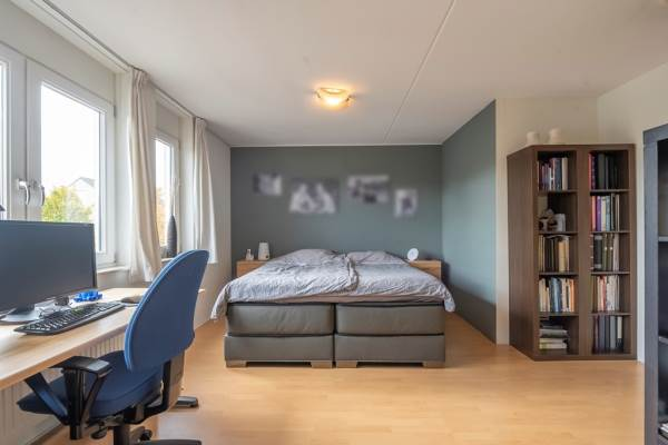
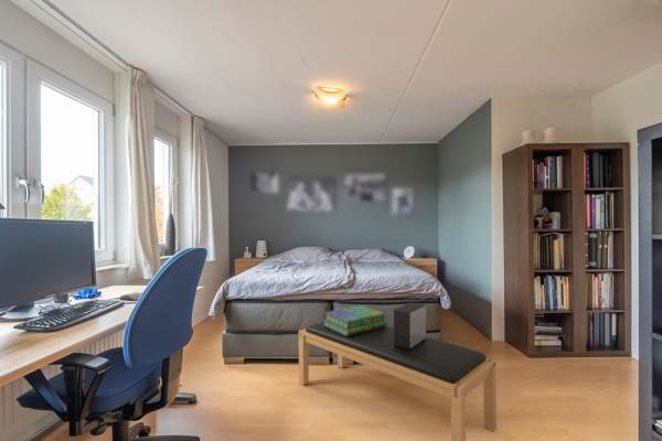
+ stack of books (354, 319)
+ bench (385, 369)
+ decorative box (409, 324)
